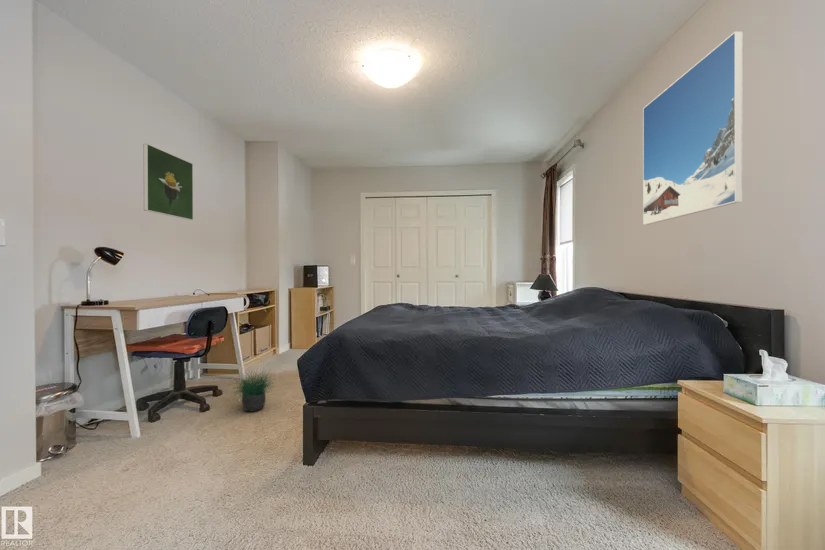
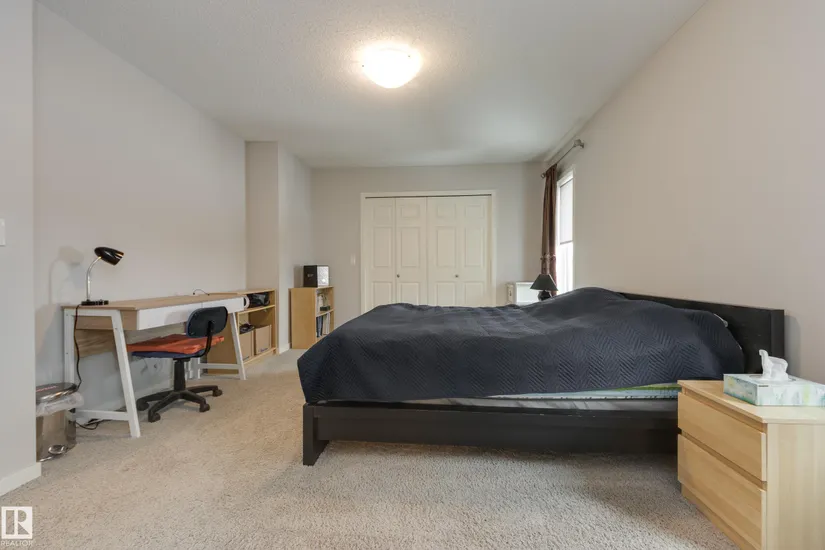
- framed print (170, 185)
- potted plant (253, 384)
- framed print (683, 146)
